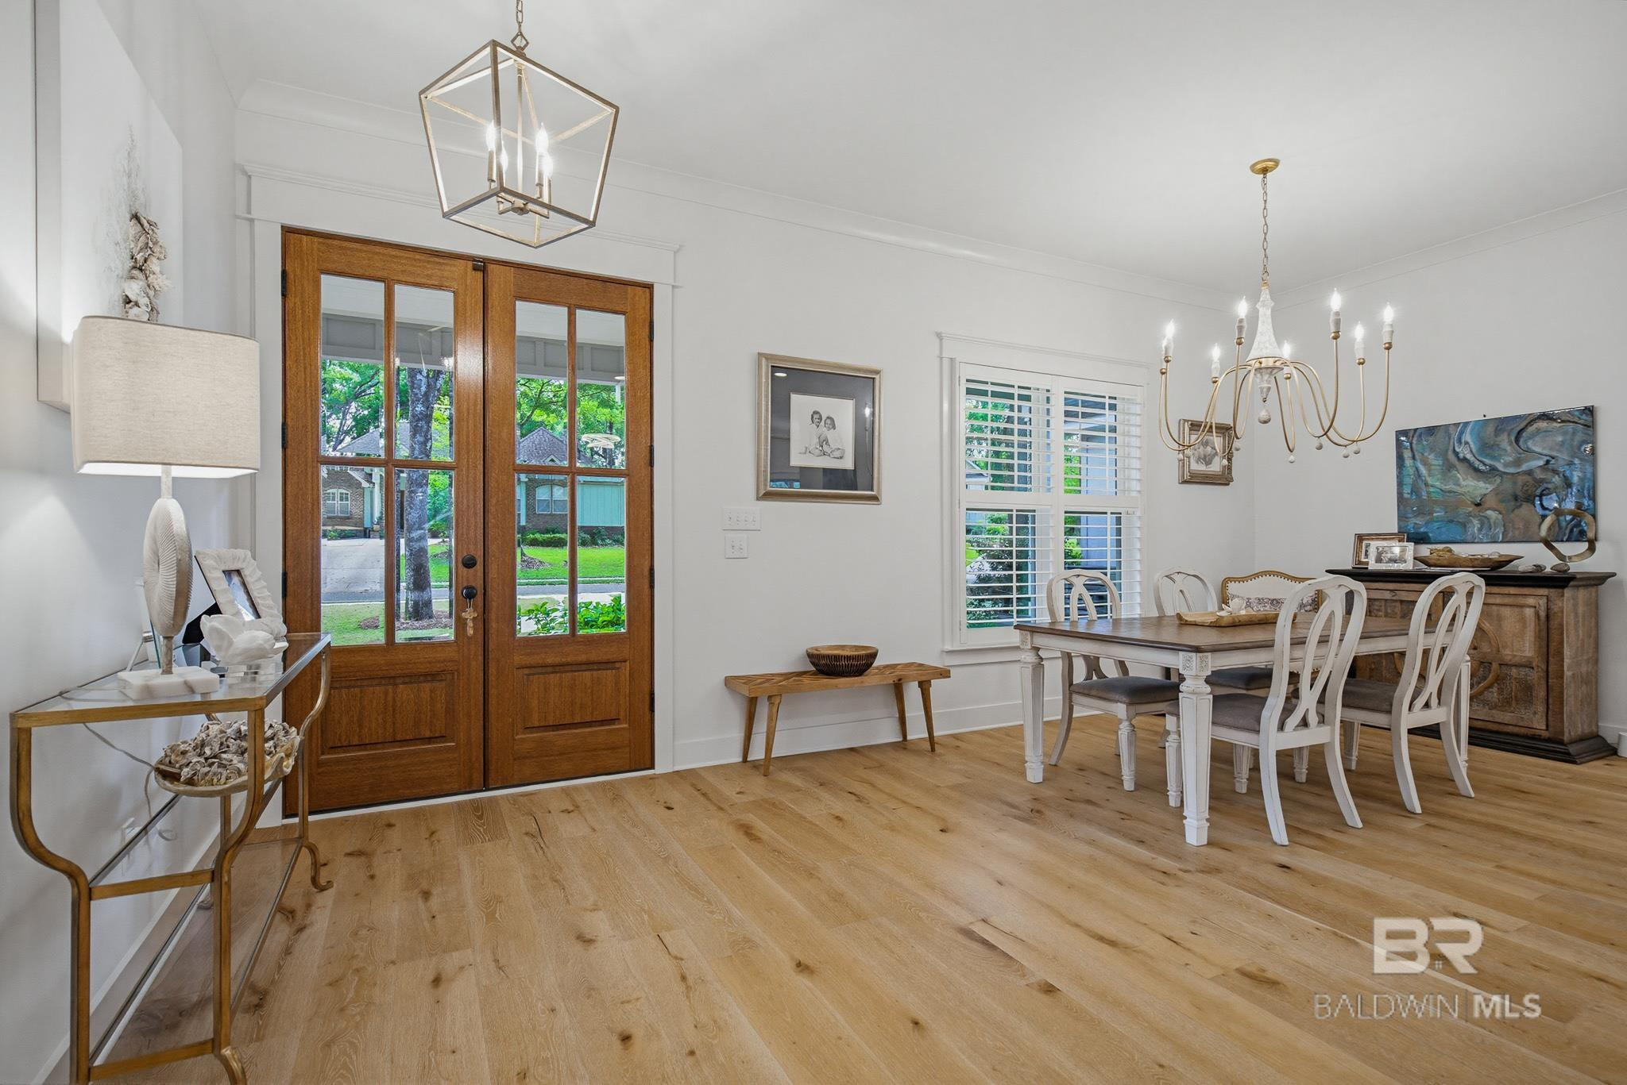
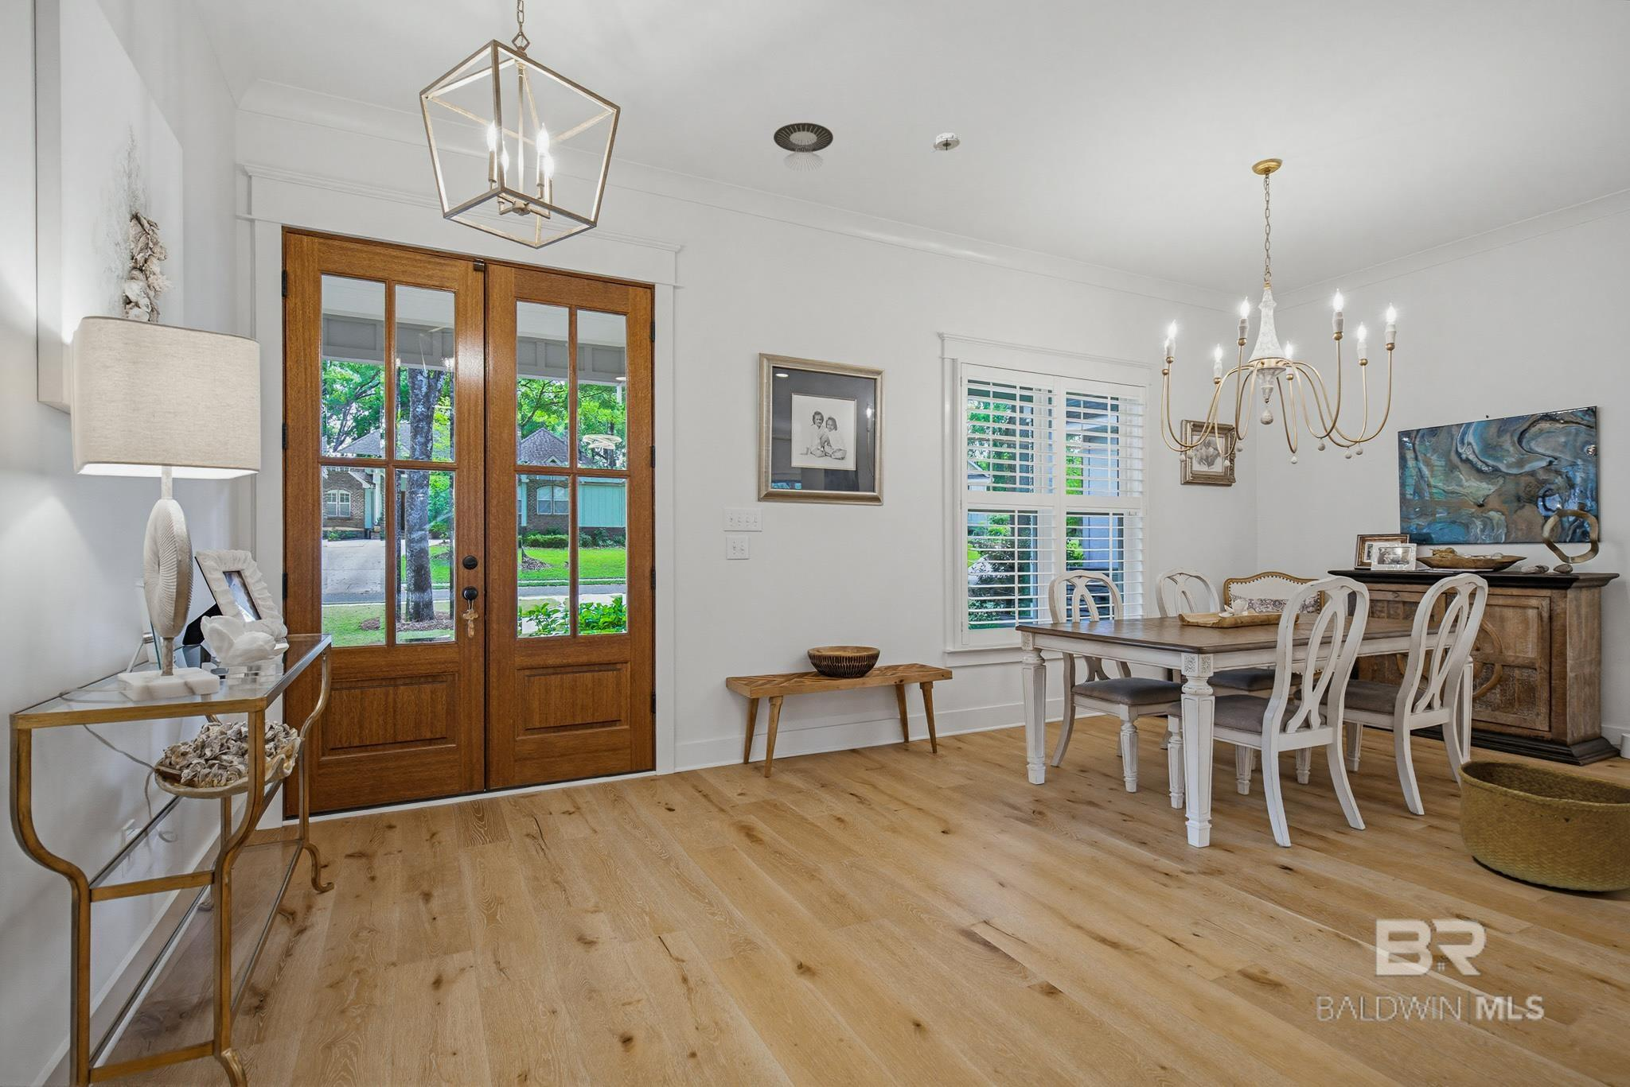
+ basket (1547, 824)
+ recessed light (803, 149)
+ smoke detector (945, 142)
